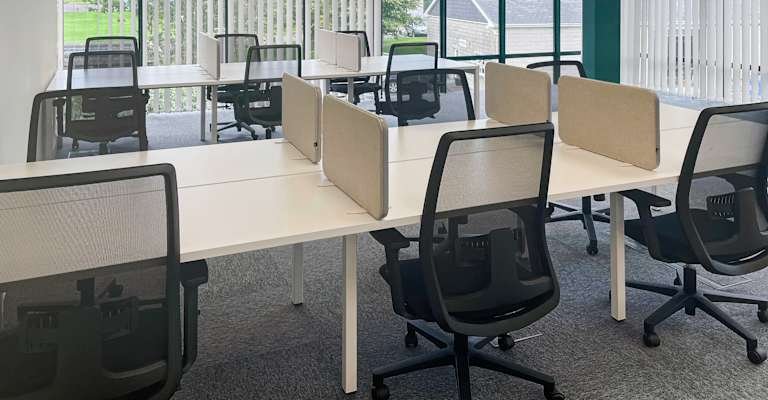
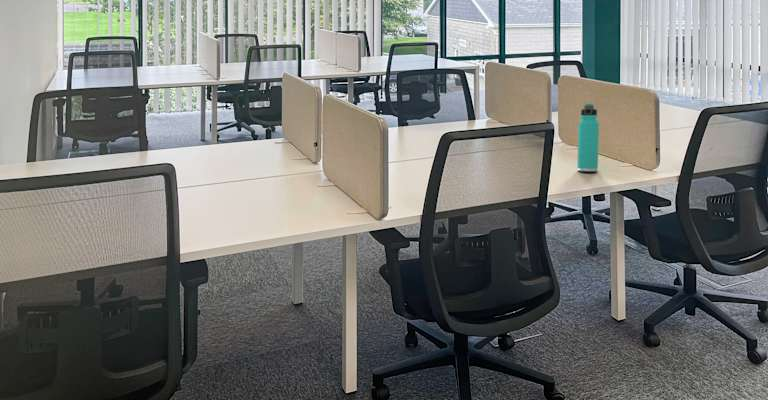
+ thermos bottle (588, 137)
